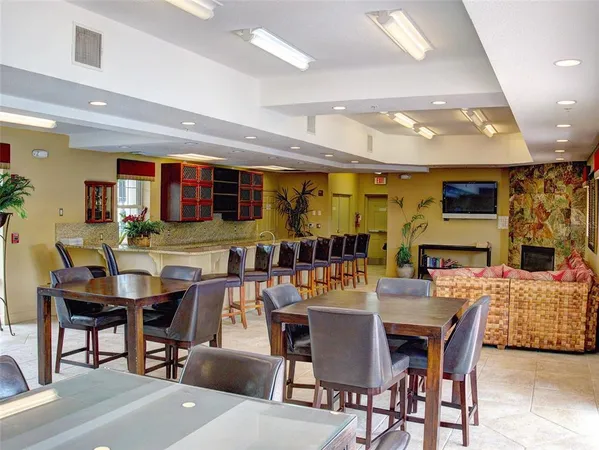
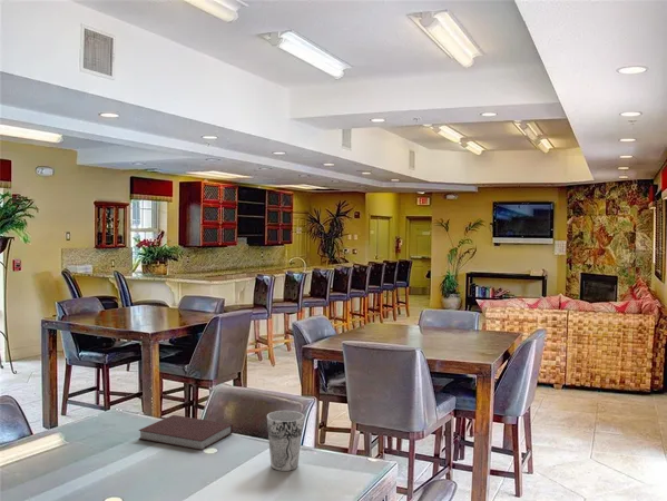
+ cup (284, 440)
+ notebook (186, 431)
